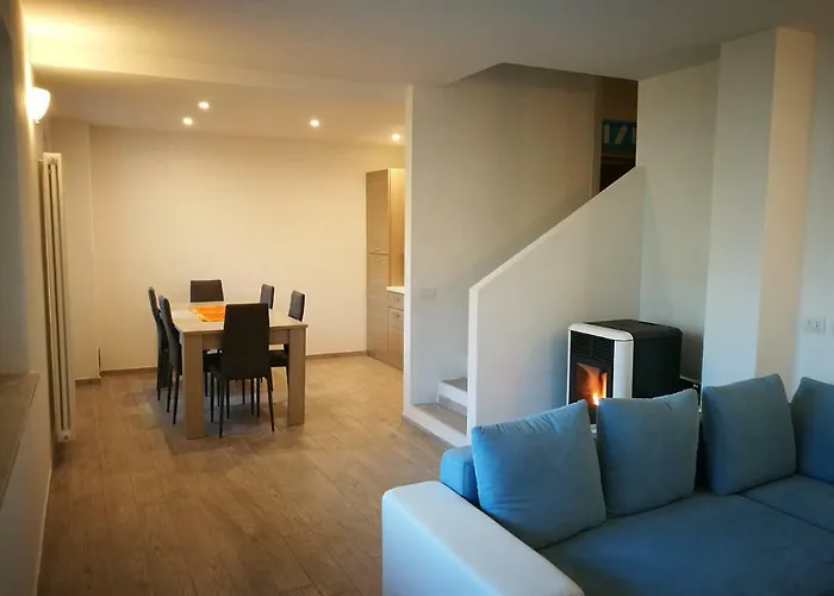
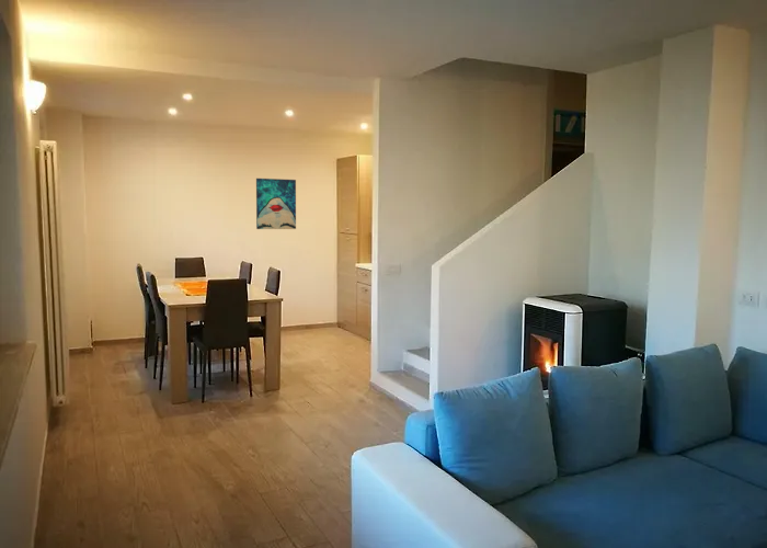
+ wall art (276, 204)
